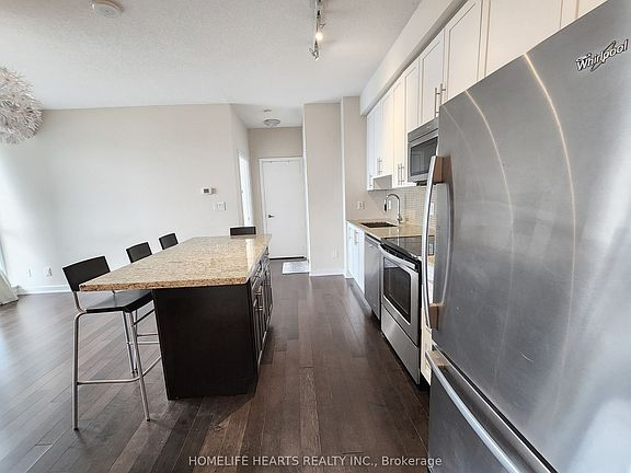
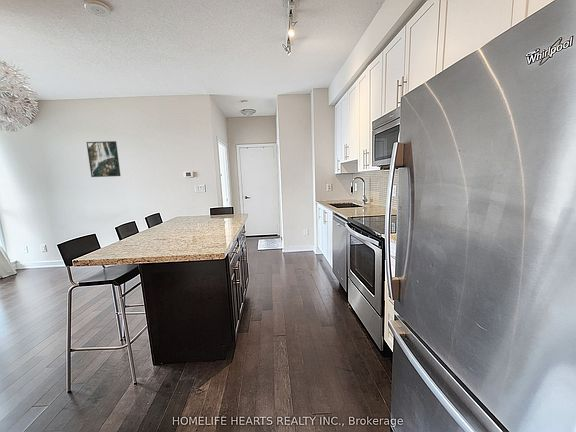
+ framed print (103, 159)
